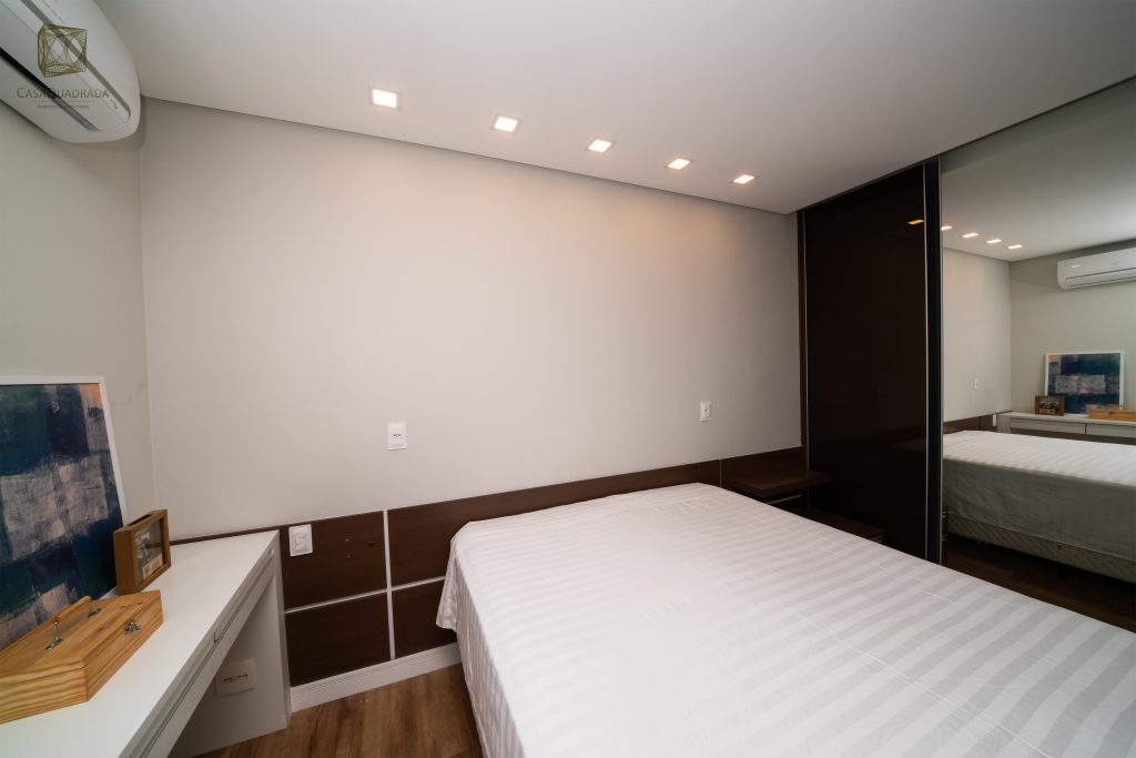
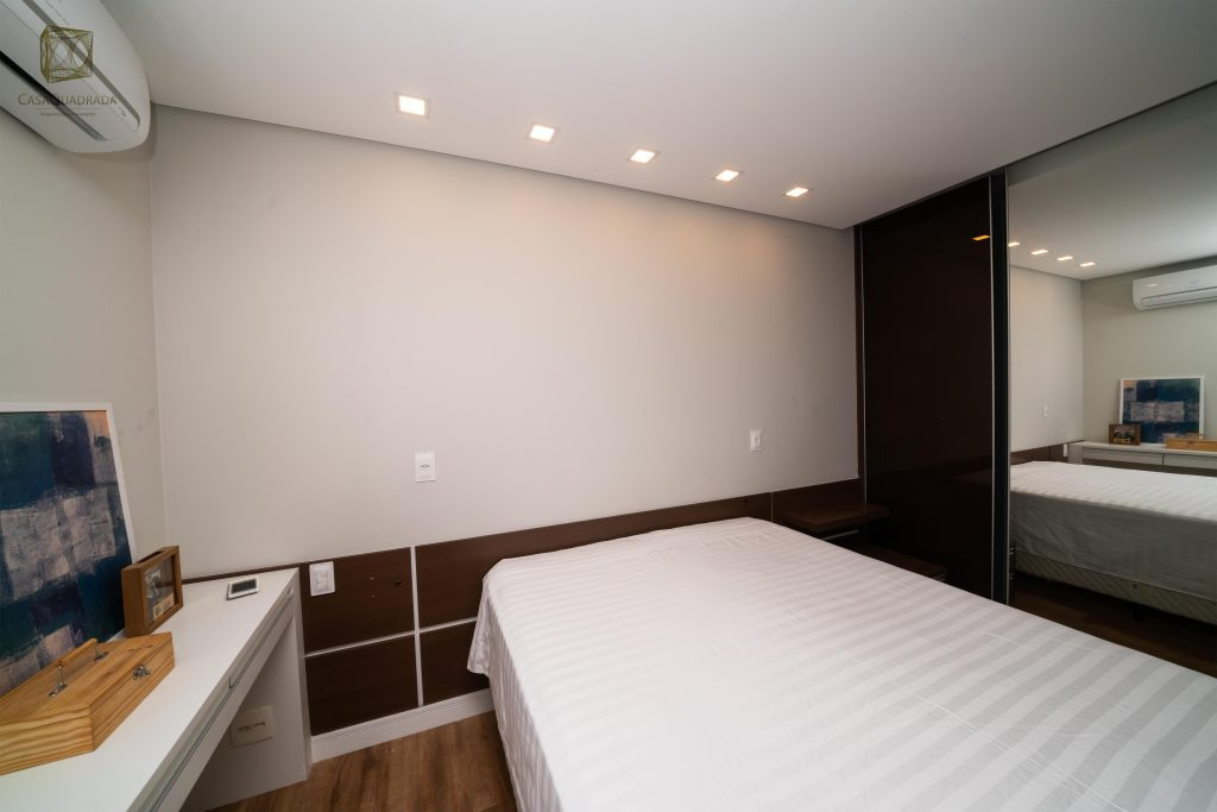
+ cell phone (244, 586)
